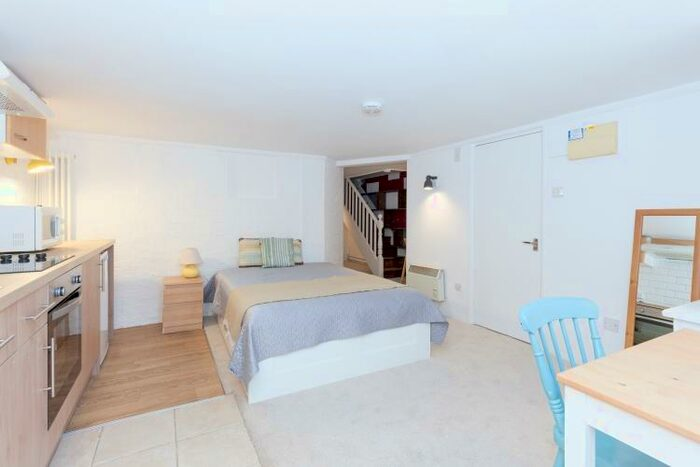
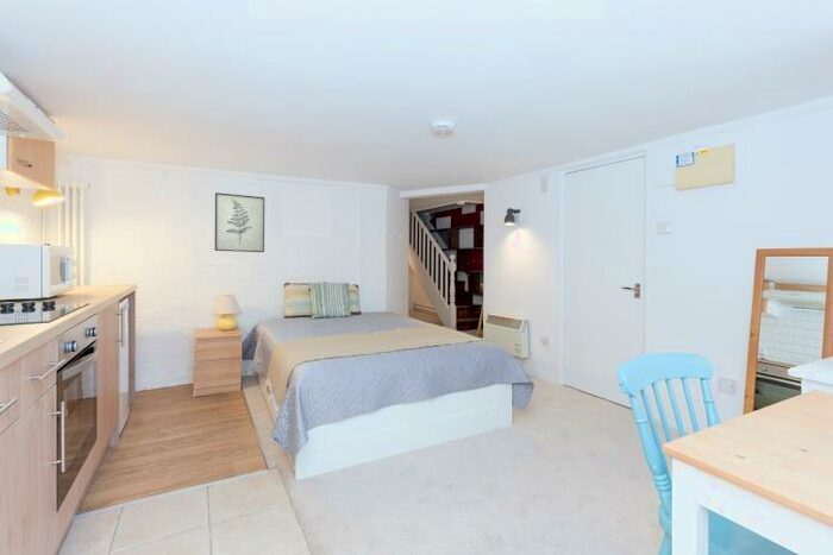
+ wall art (239, 223)
